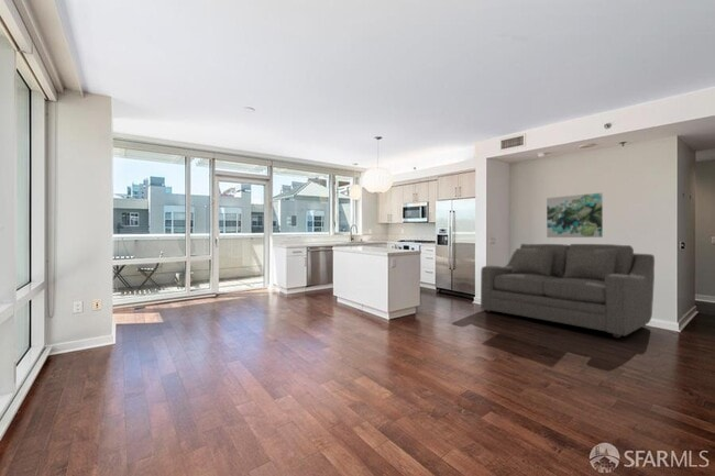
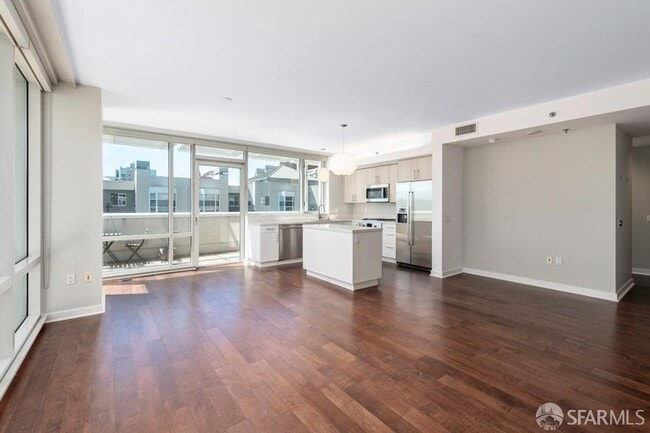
- wall art (573, 215)
- sofa (560, 280)
